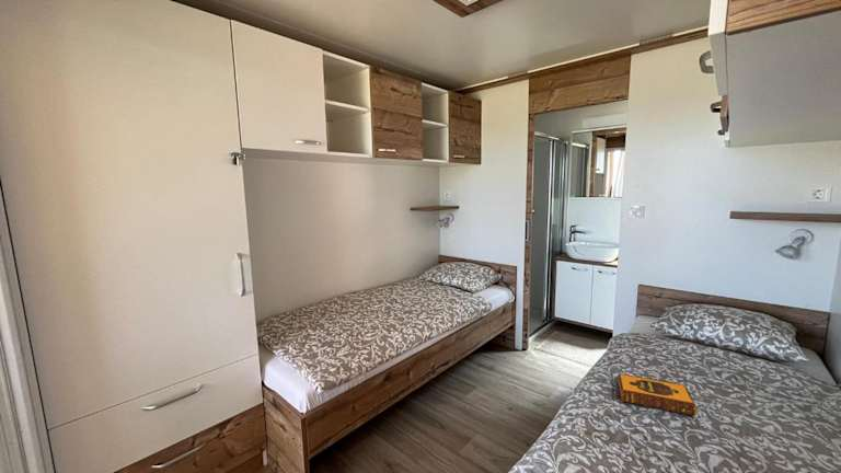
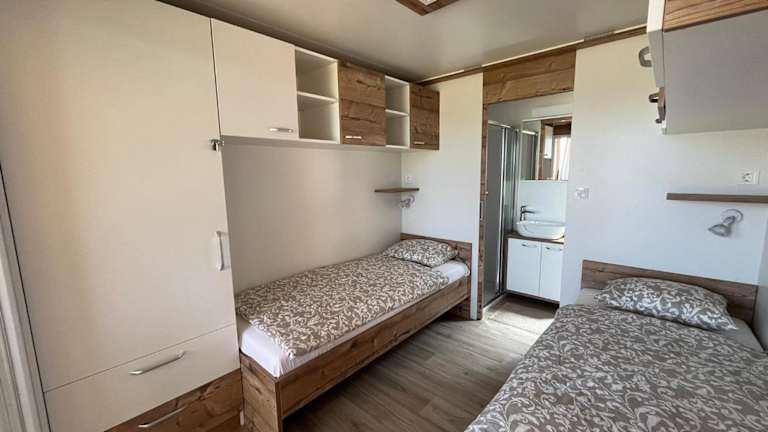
- hardback book (653, 394)
